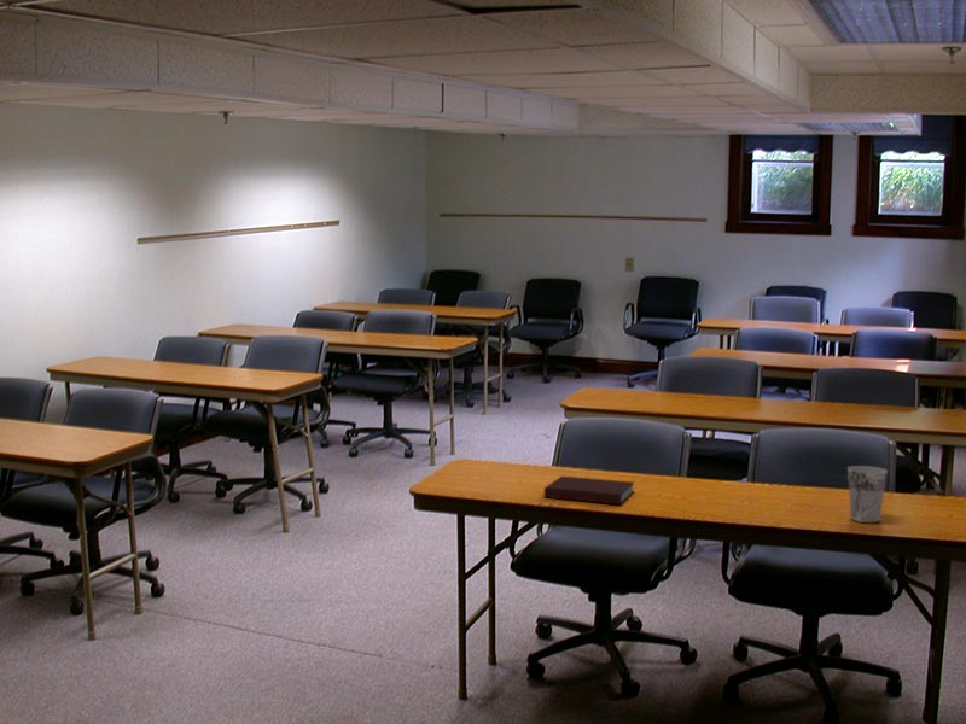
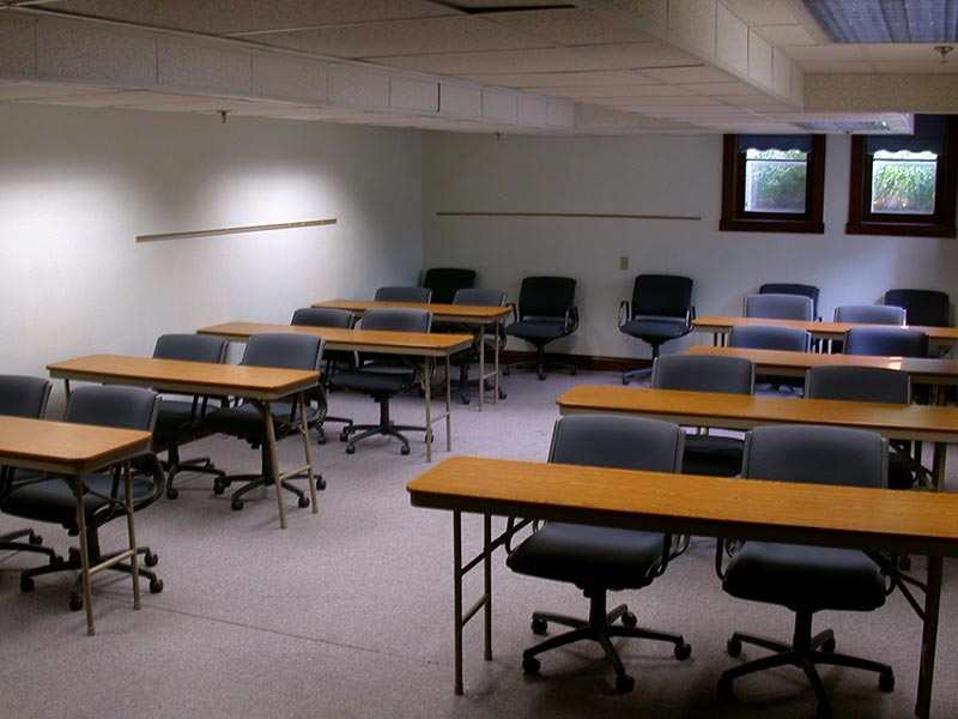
- cup (866, 494)
- notebook (589, 489)
